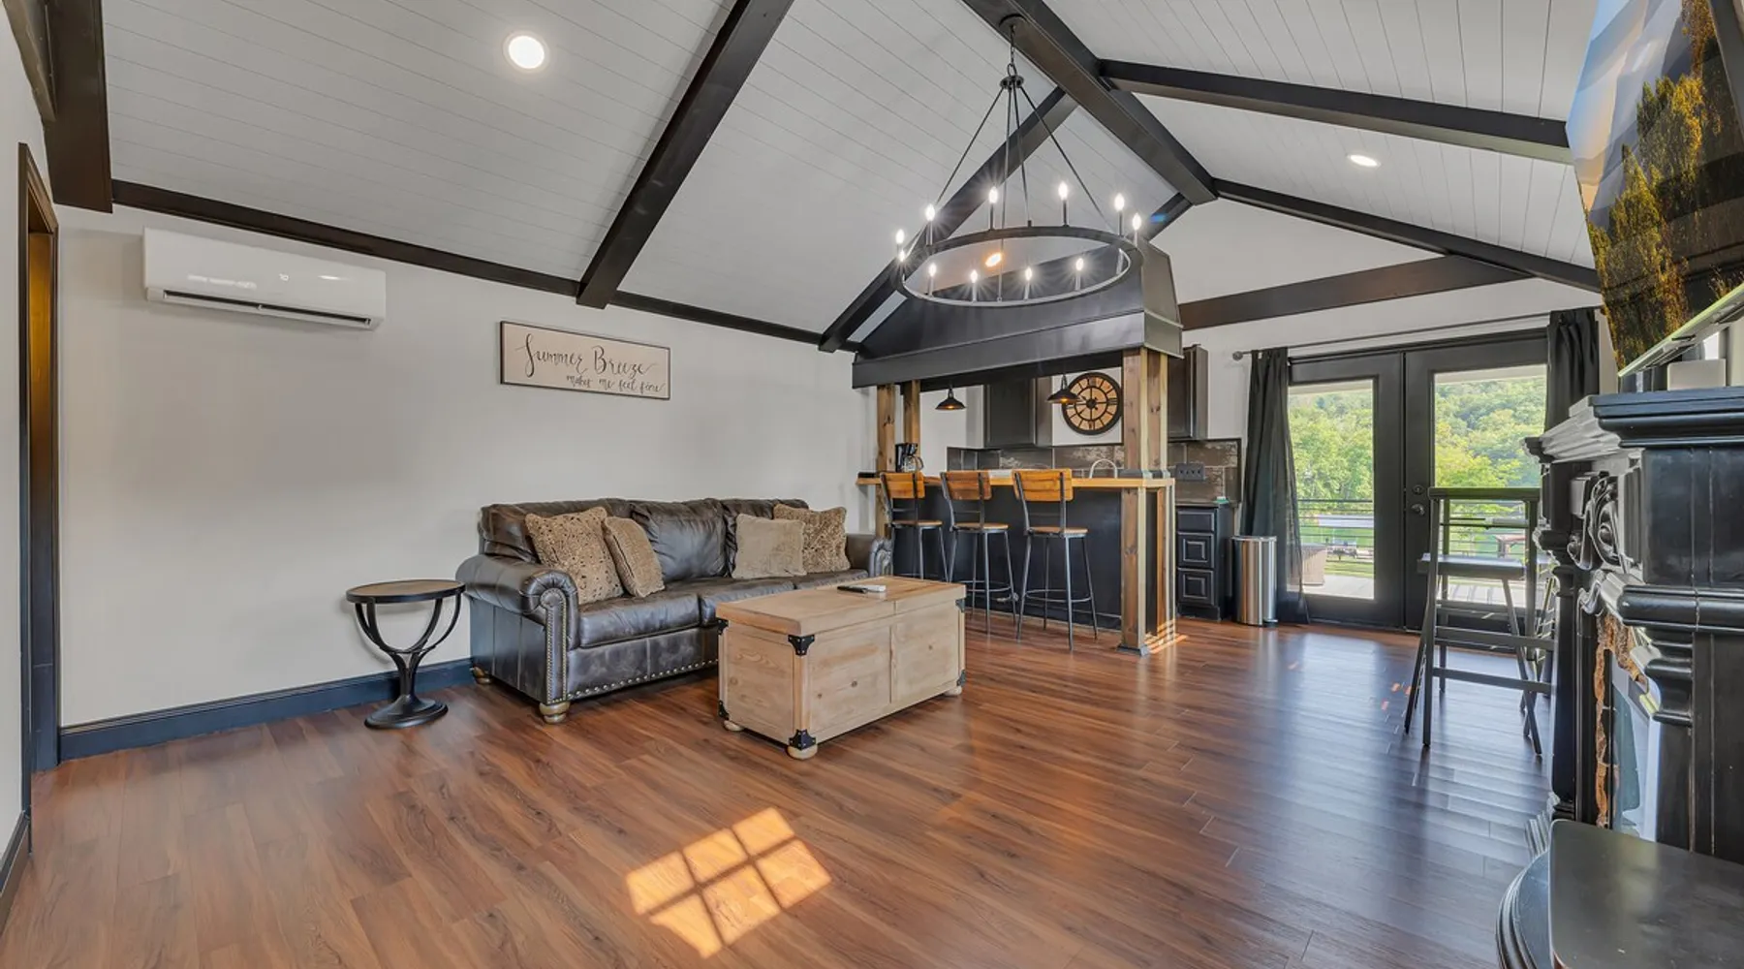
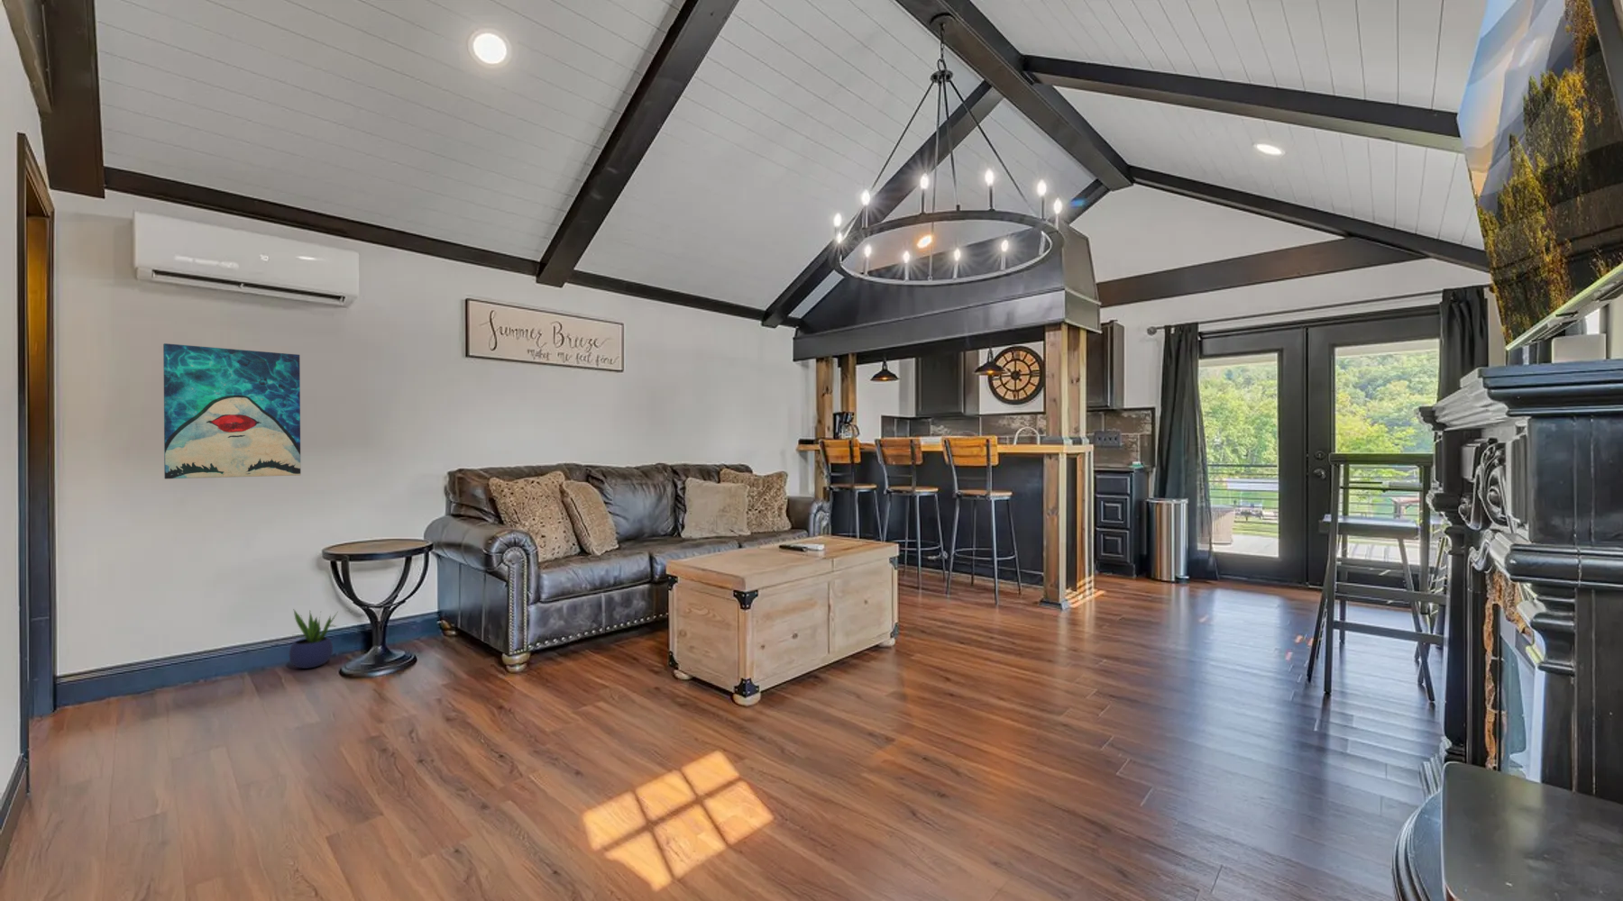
+ wall art (235, 413)
+ potted plant (314, 636)
